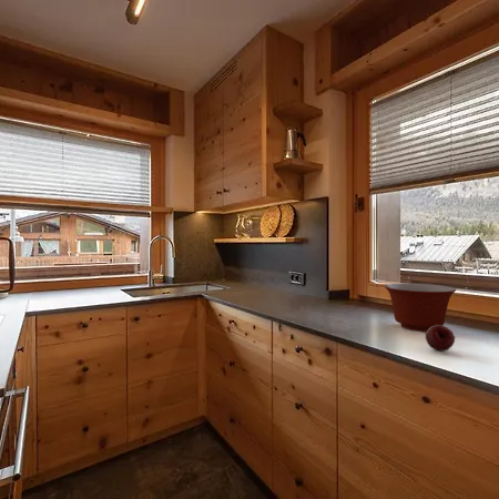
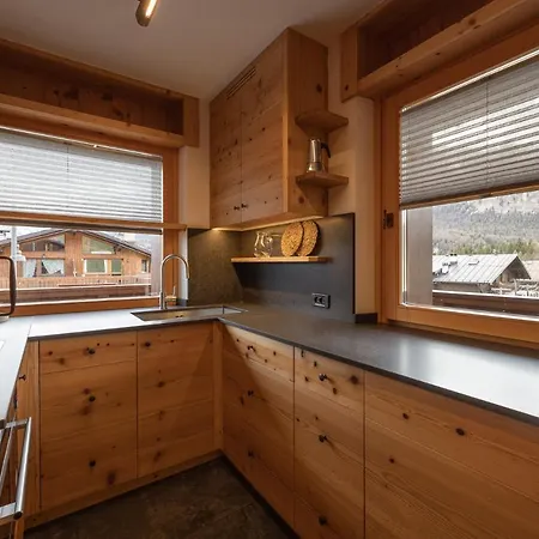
- fruit (439, 337)
- mixing bowl (418, 306)
